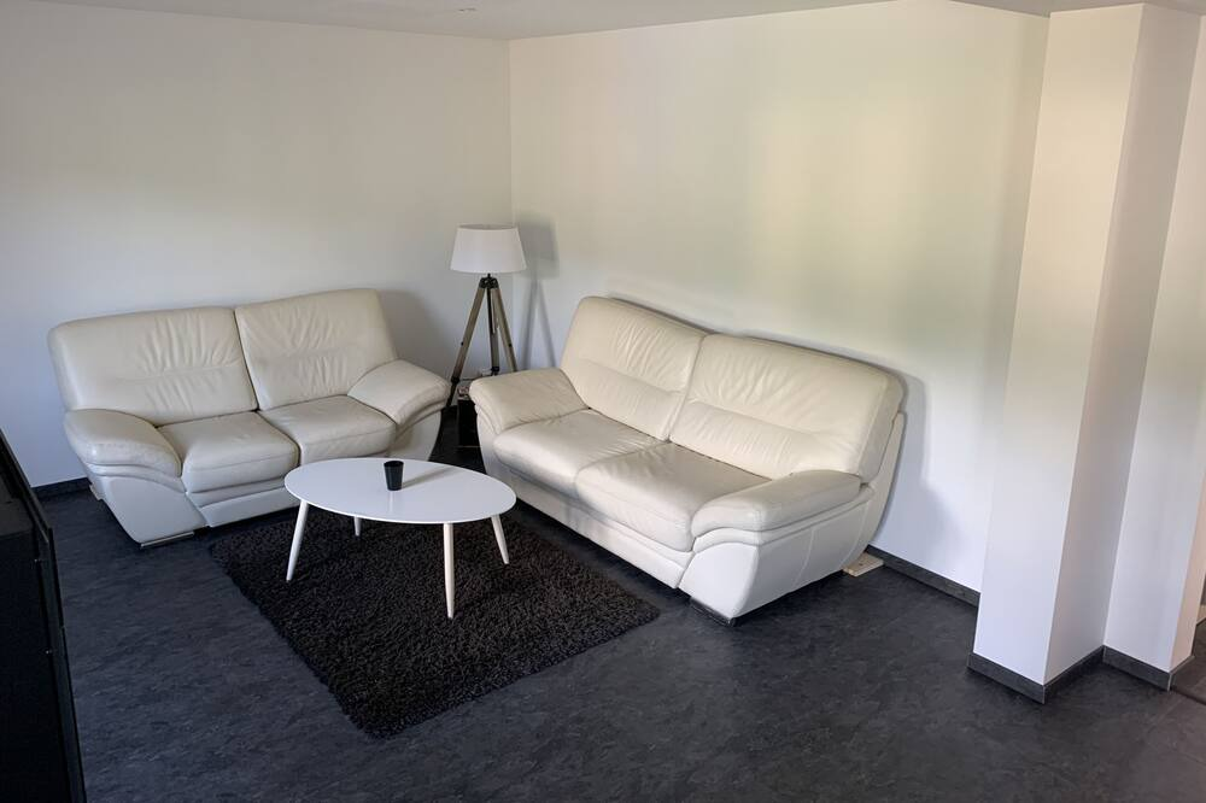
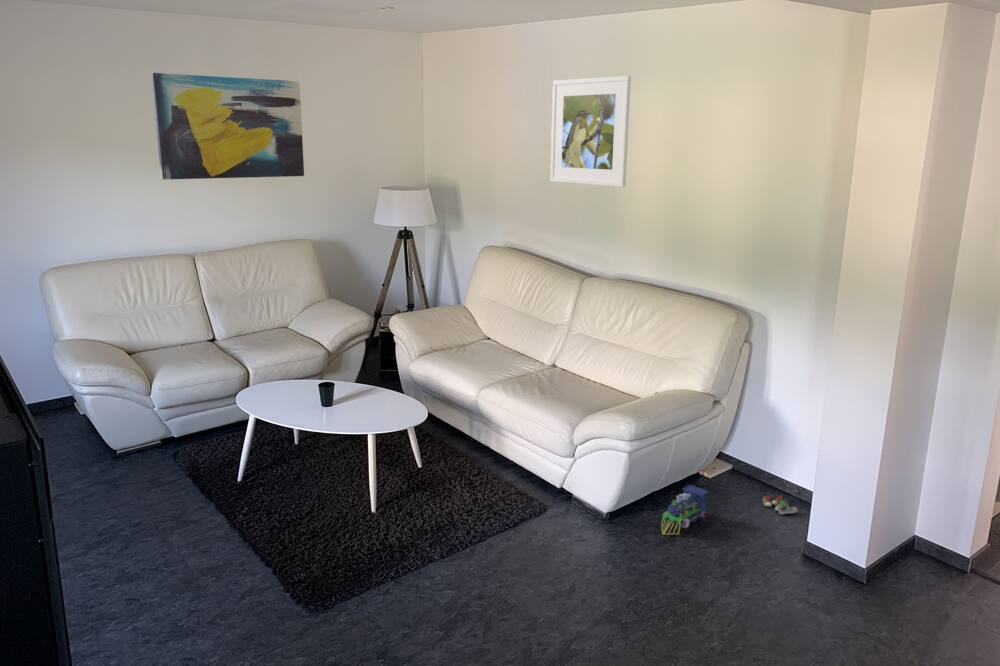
+ sneaker (775, 496)
+ toy train (683, 509)
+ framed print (588, 132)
+ wall art (233, 128)
